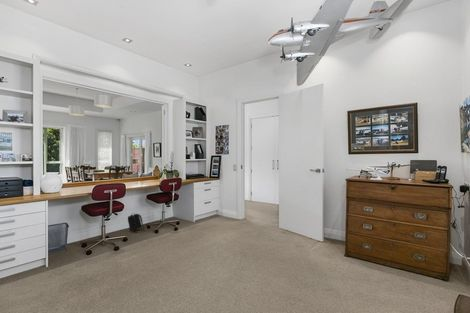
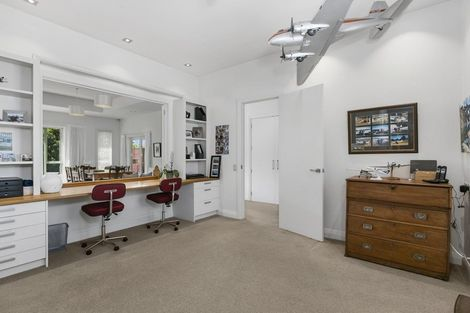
- backpack (136, 222)
